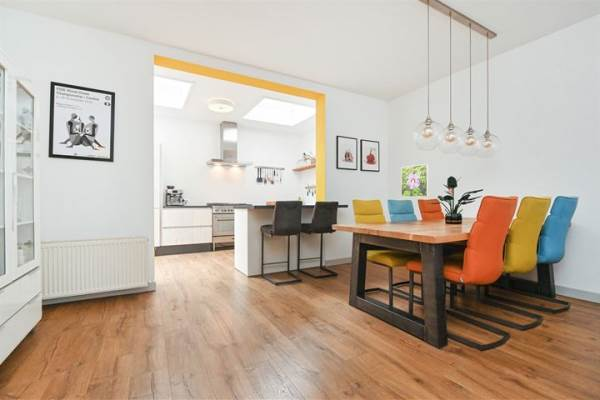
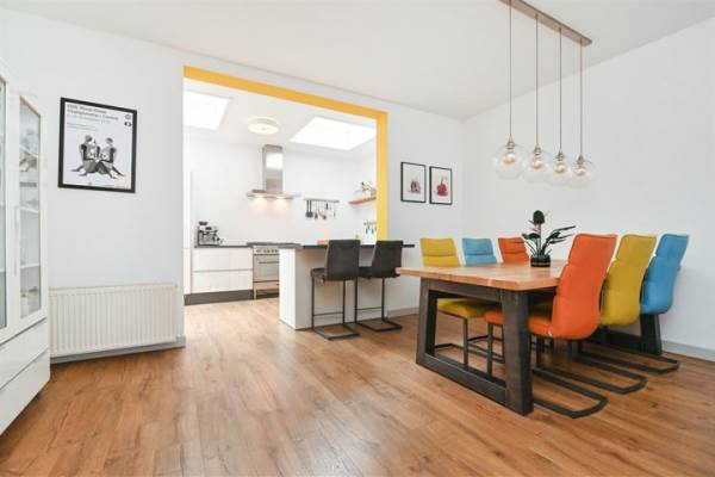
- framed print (414, 181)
